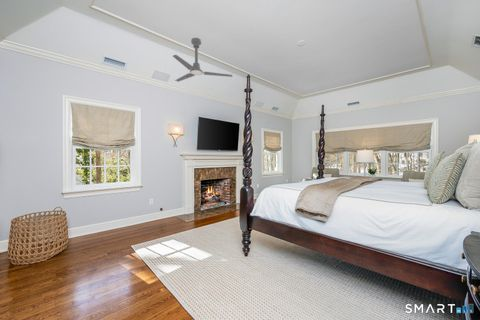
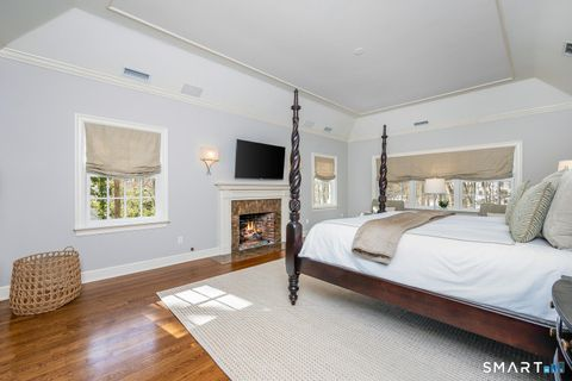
- ceiling fan (197, 56)
